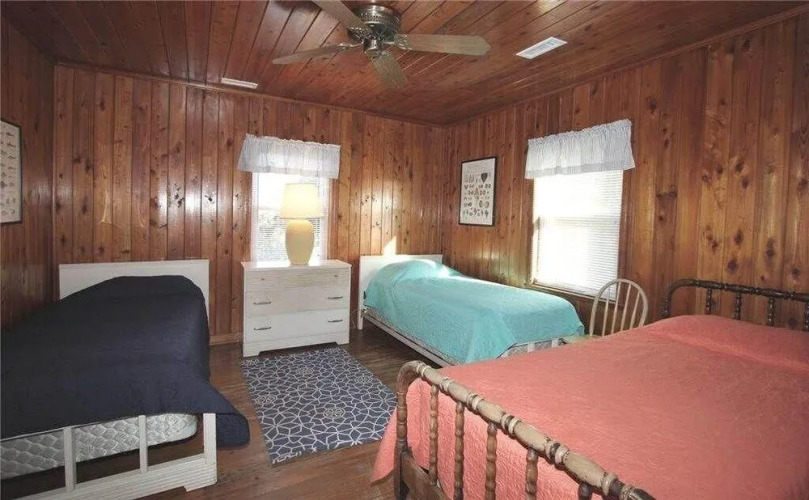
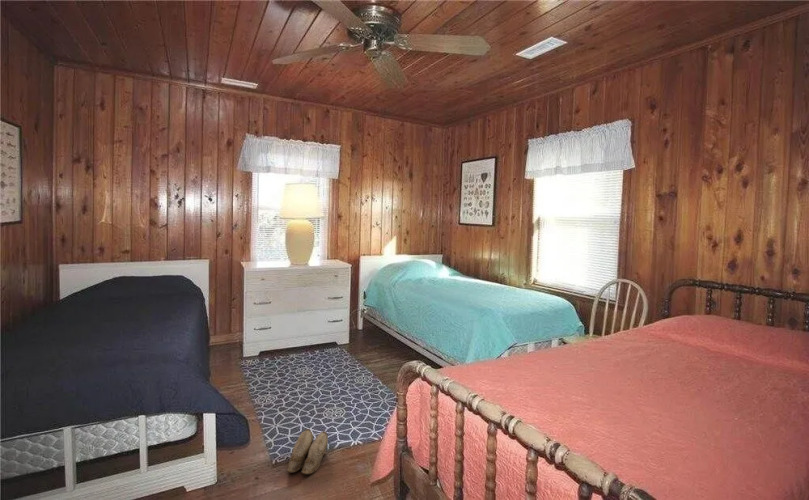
+ slippers (307, 450)
